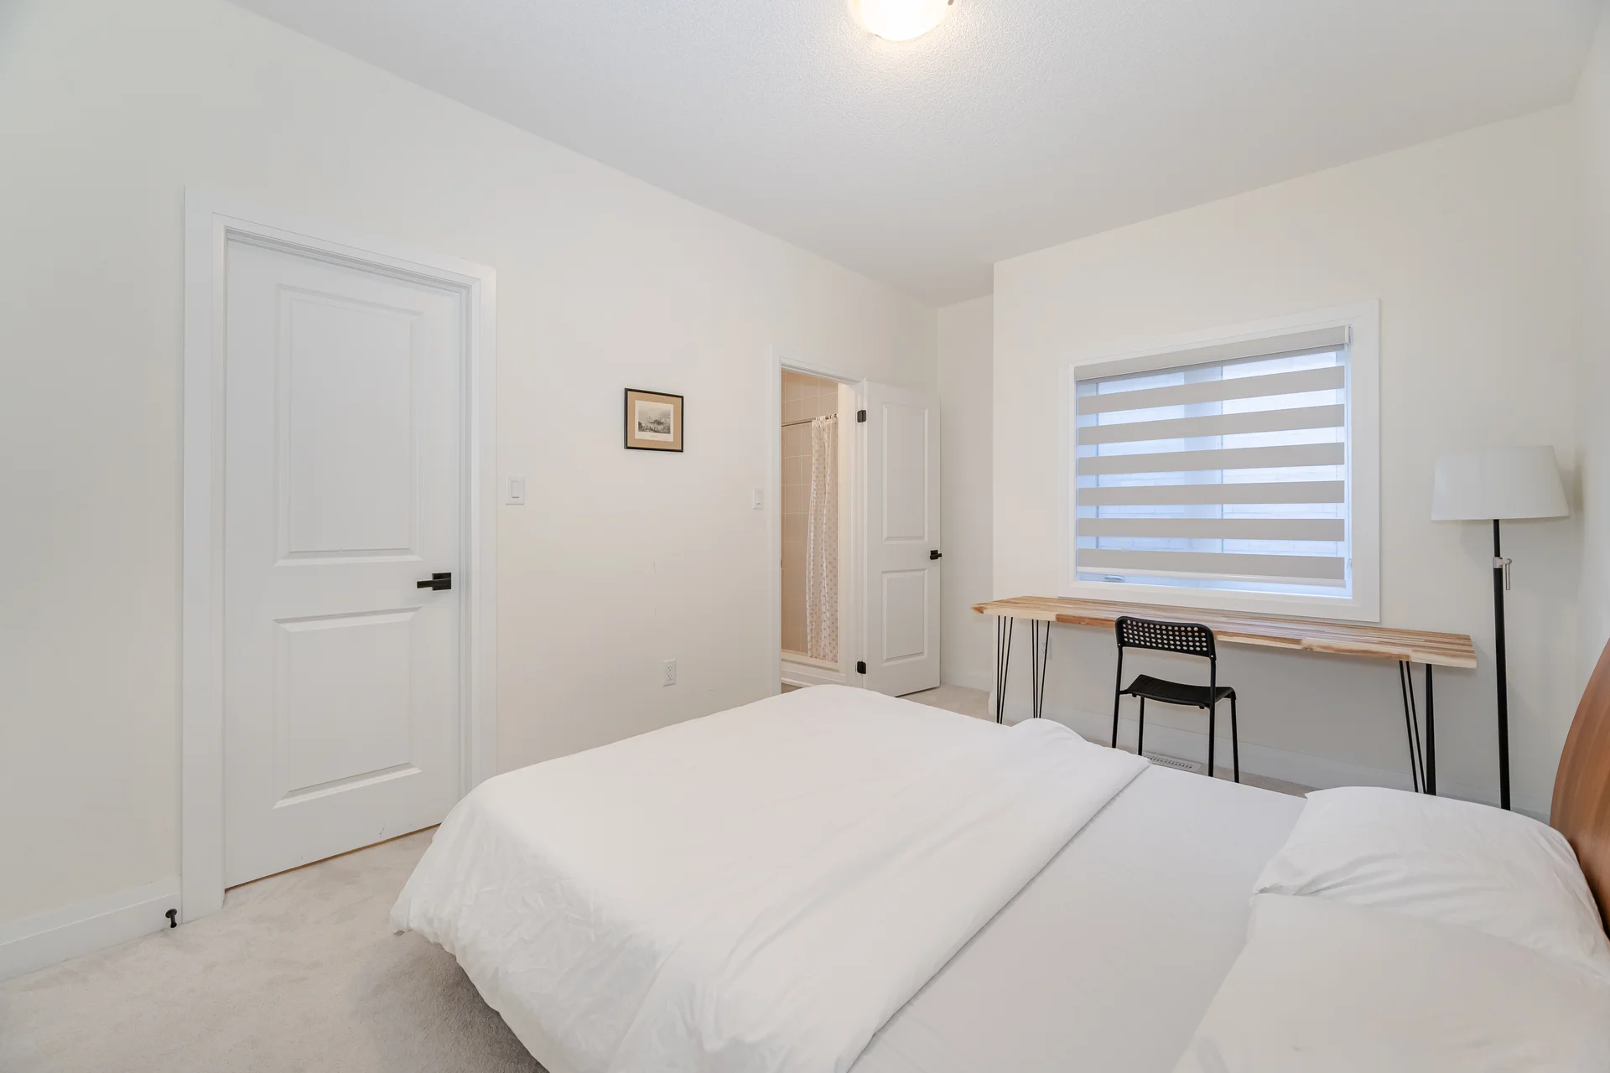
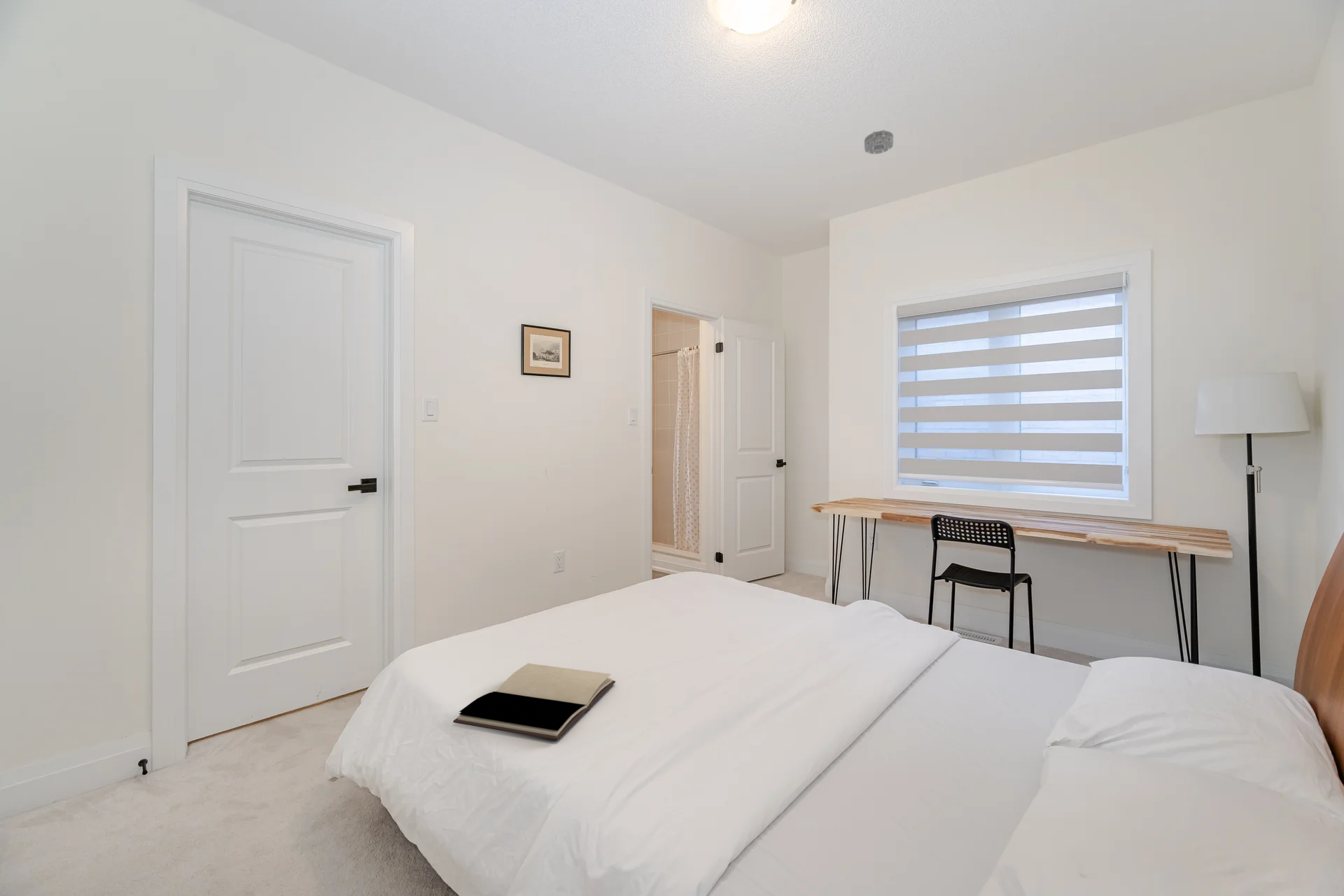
+ book (540, 696)
+ smoke detector (878, 141)
